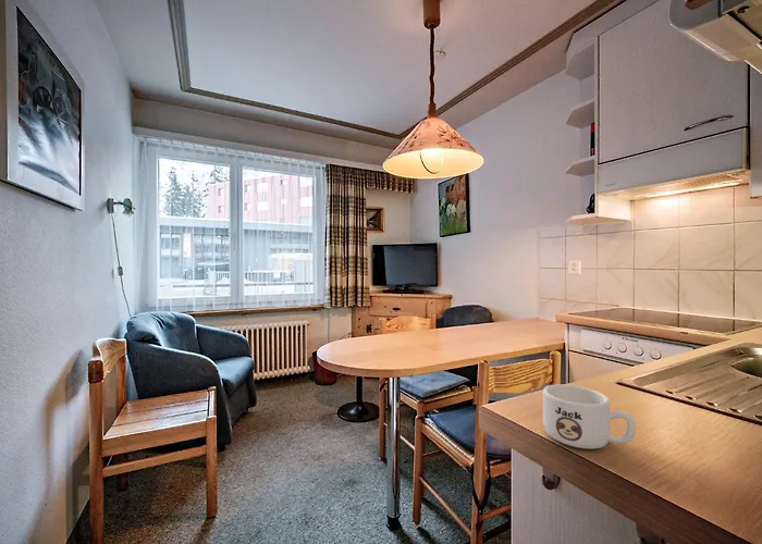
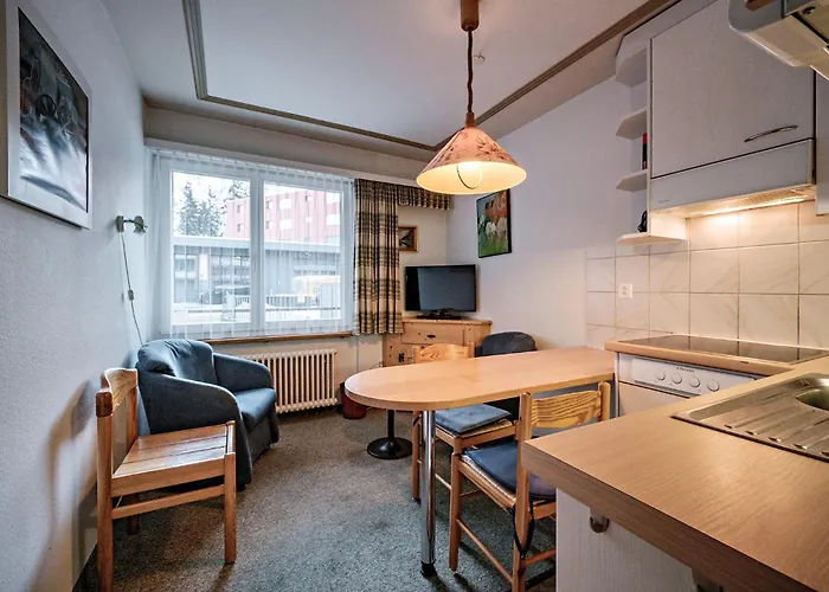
- mug (586, 418)
